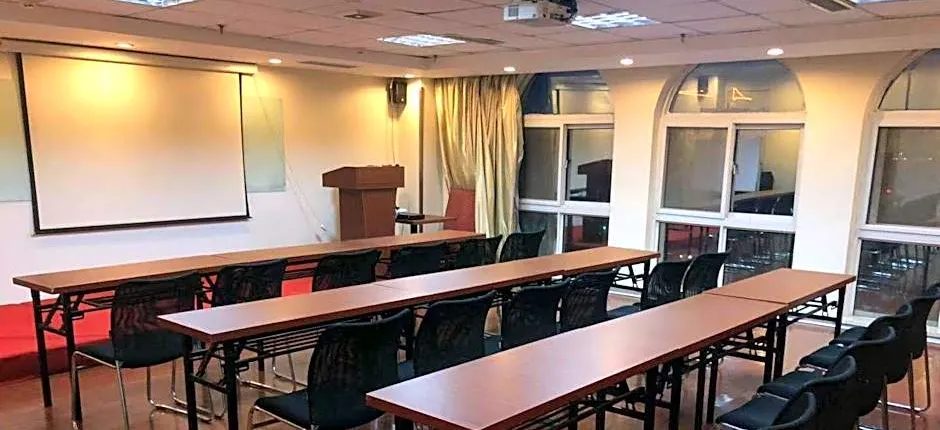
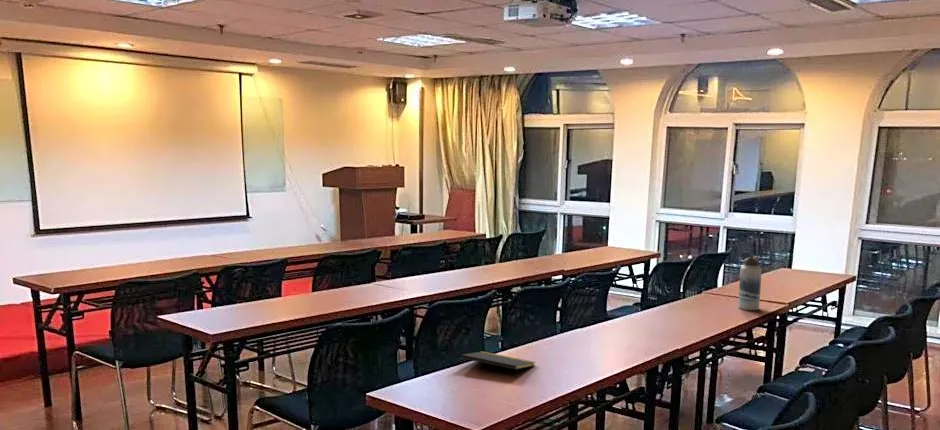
+ notepad (498, 360)
+ water bottle (751, 281)
